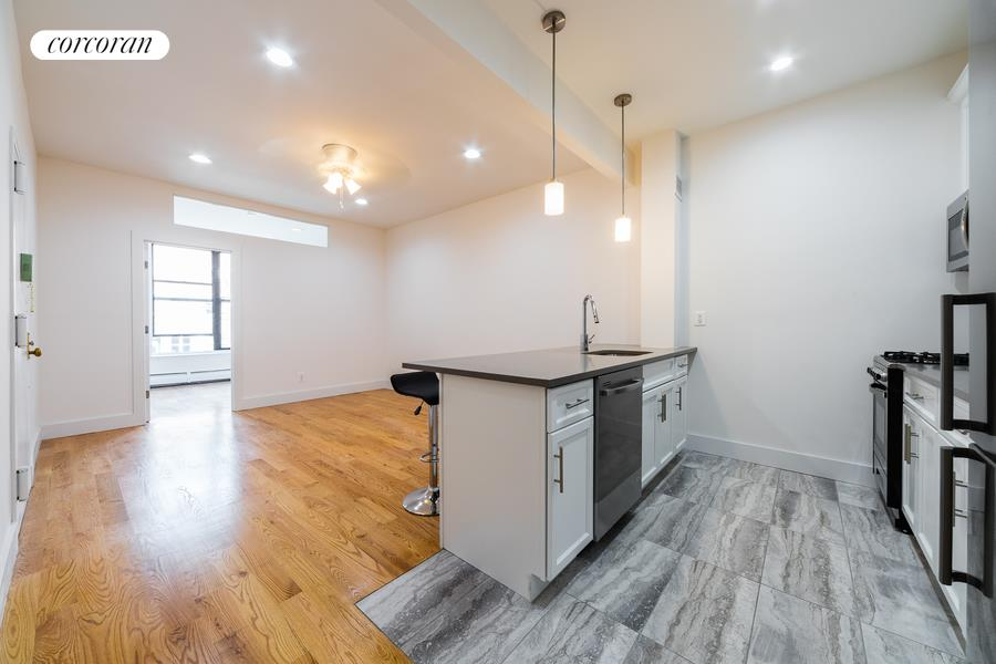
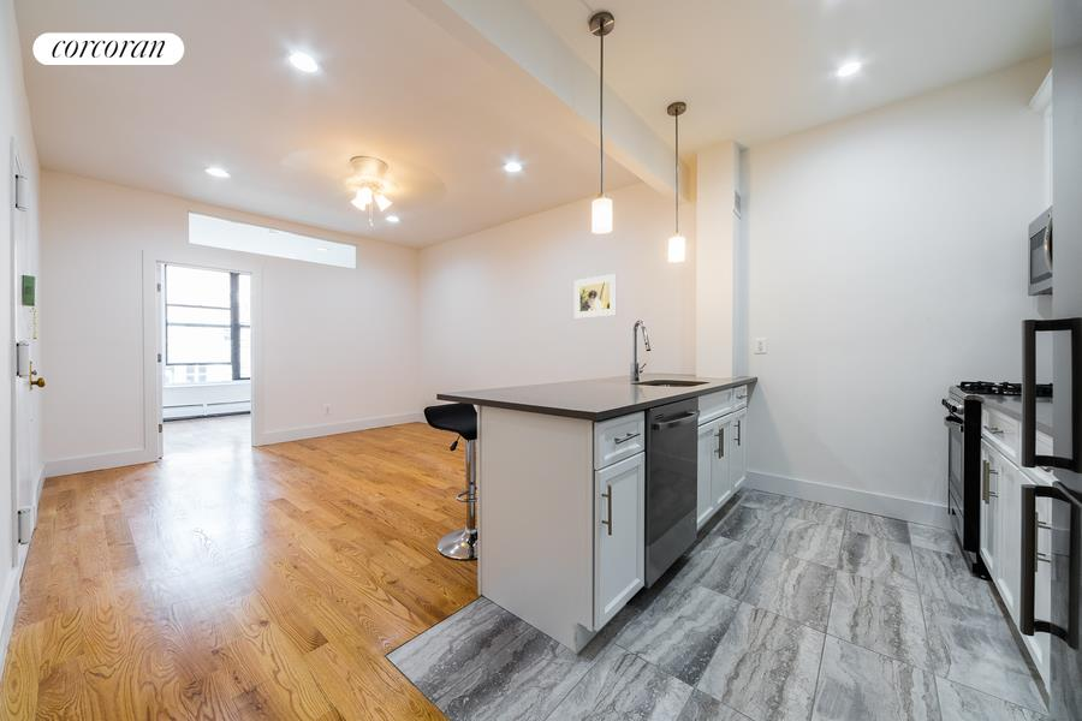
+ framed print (594, 297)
